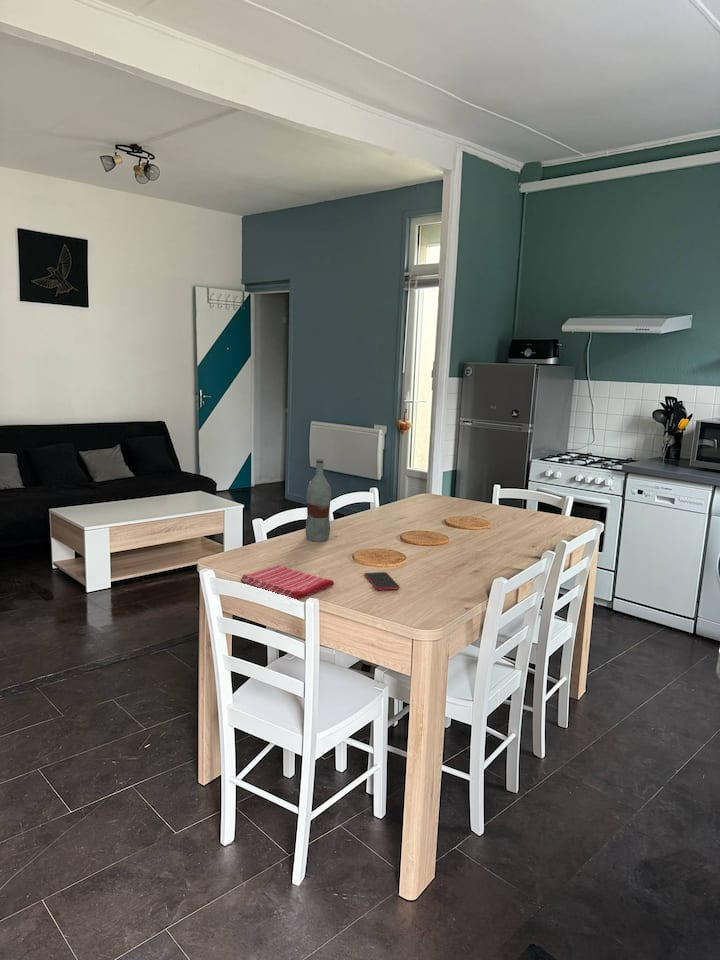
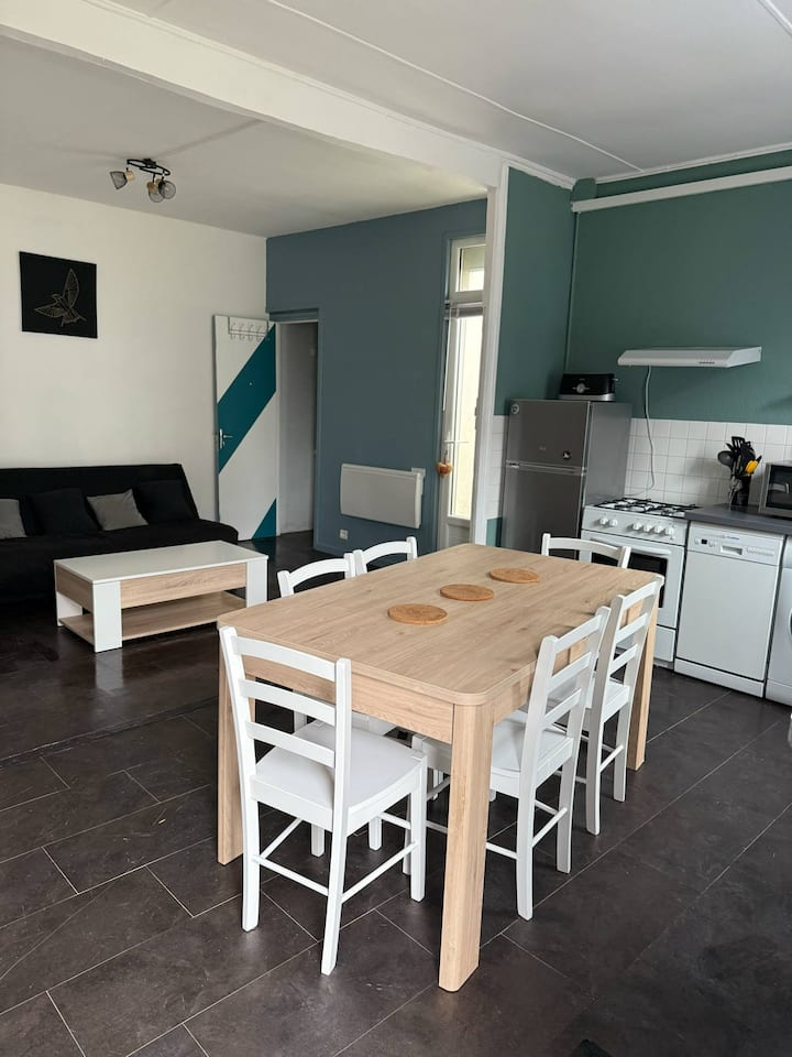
- dish towel (287, 580)
- bottle (318, 499)
- smartphone (381, 580)
